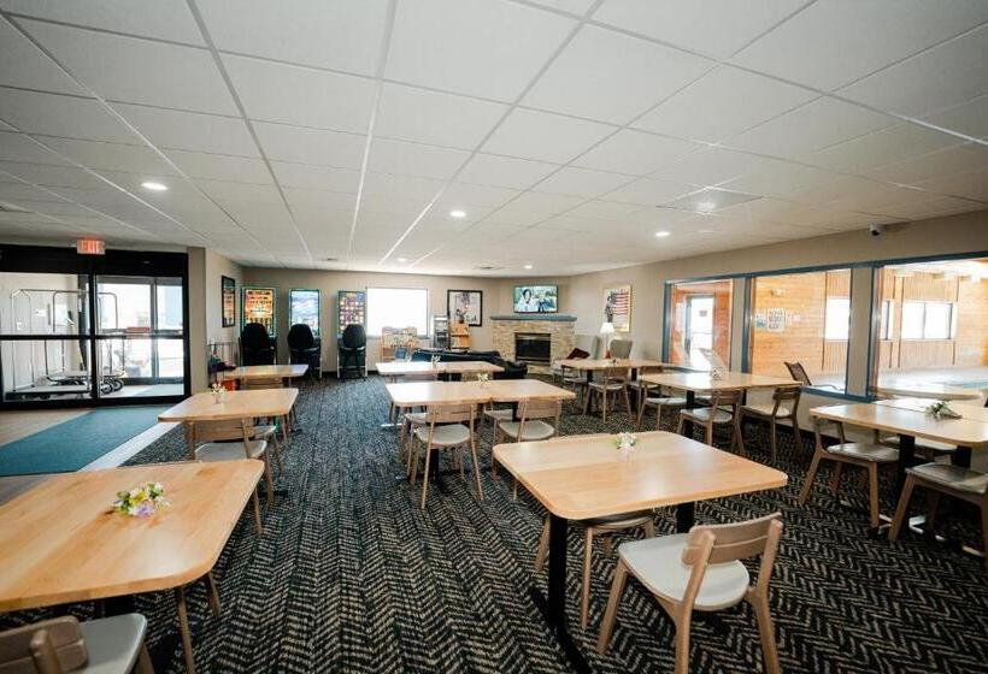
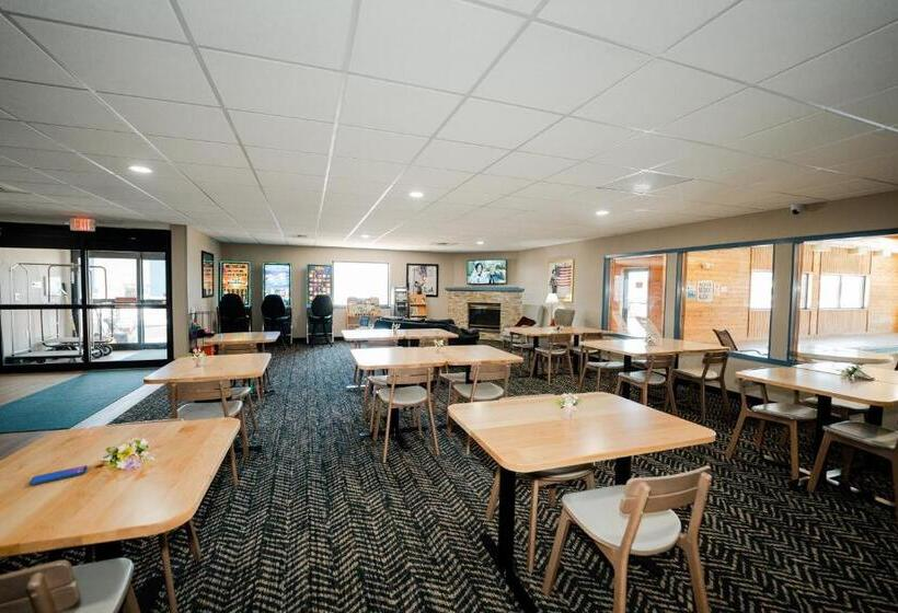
+ smartphone (59, 474)
